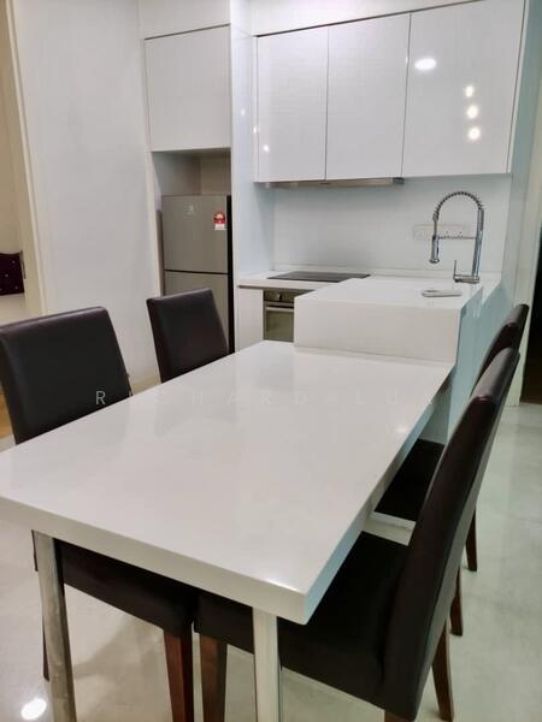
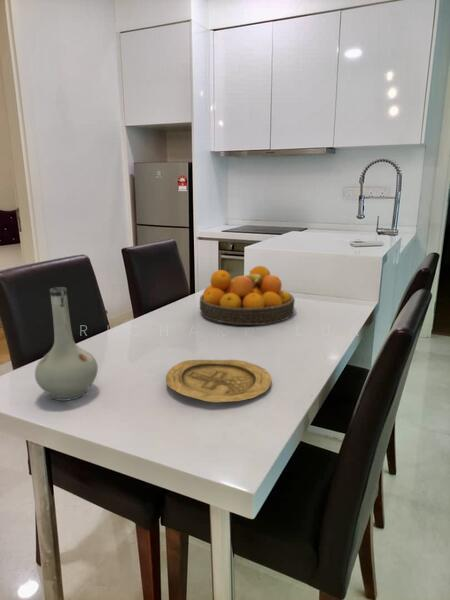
+ vase (64, 342)
+ fruit bowl (246, 290)
+ plate (218, 378)
